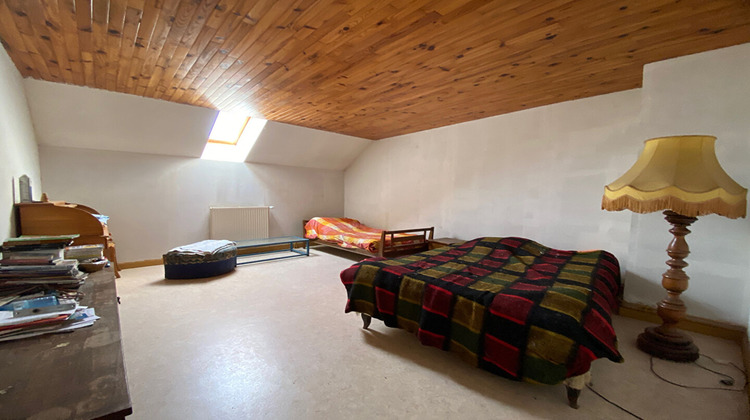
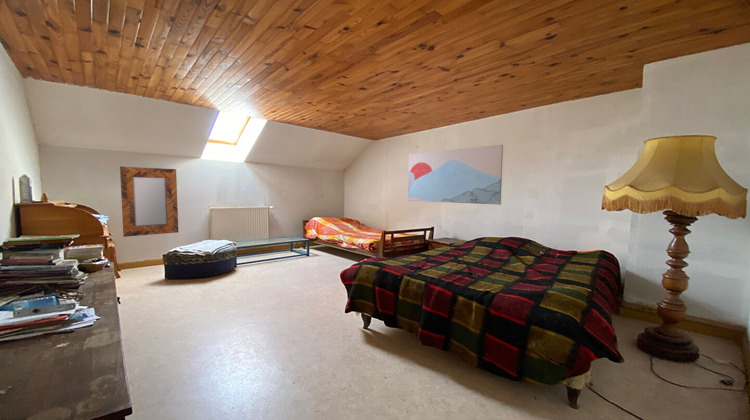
+ home mirror (150, 201)
+ wall art (449, 176)
